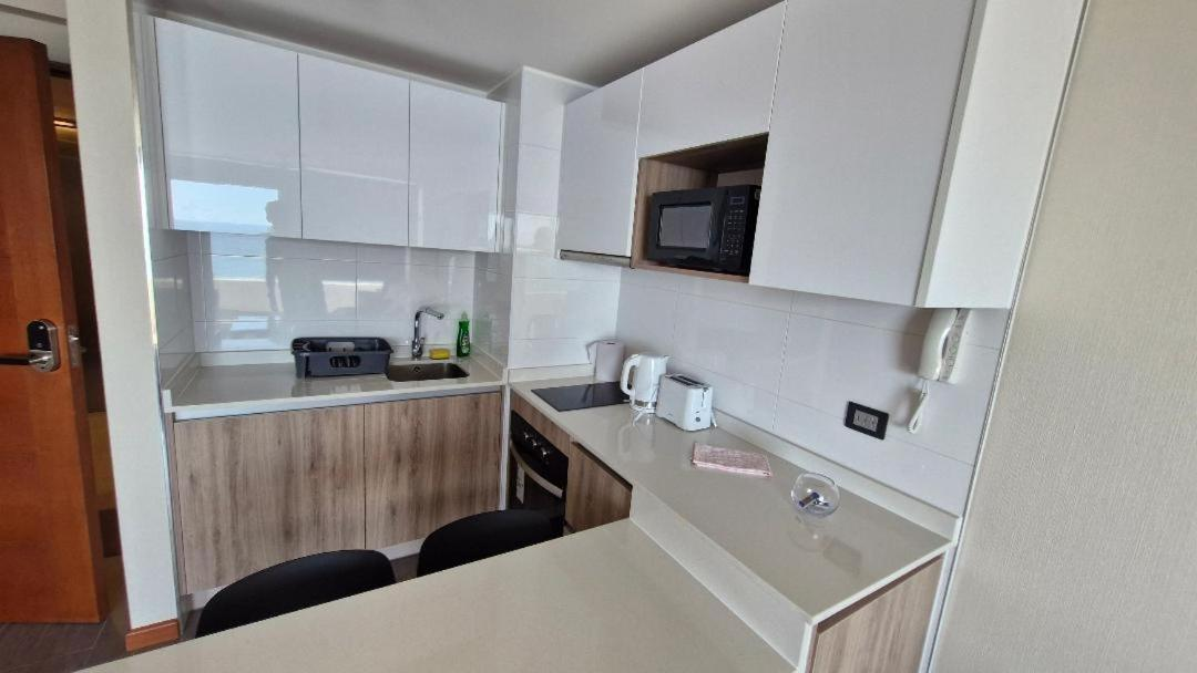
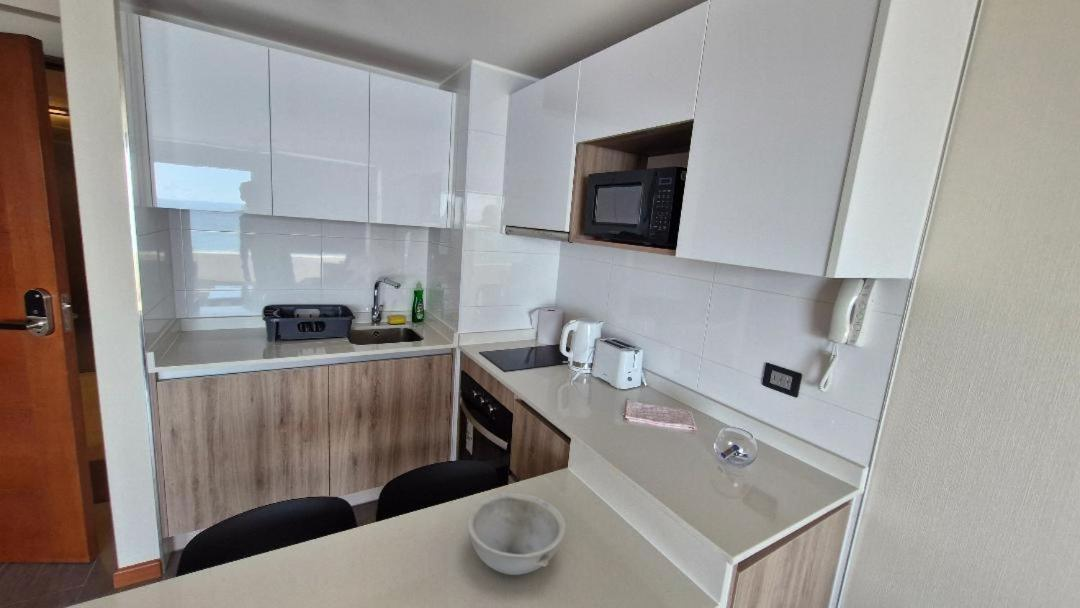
+ bowl (515, 540)
